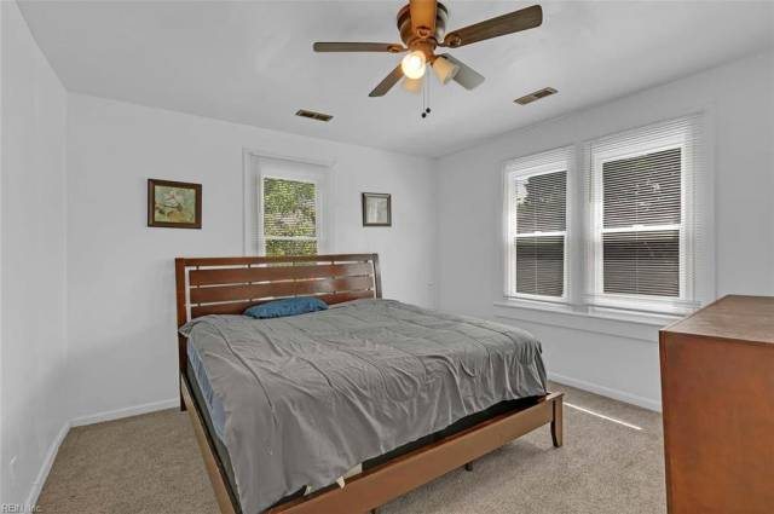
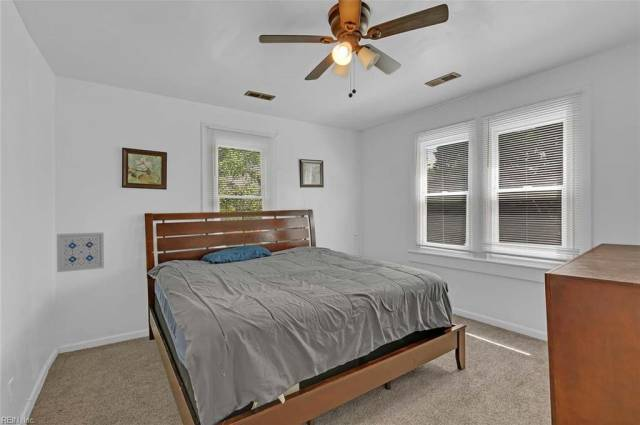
+ wall art (81, 251)
